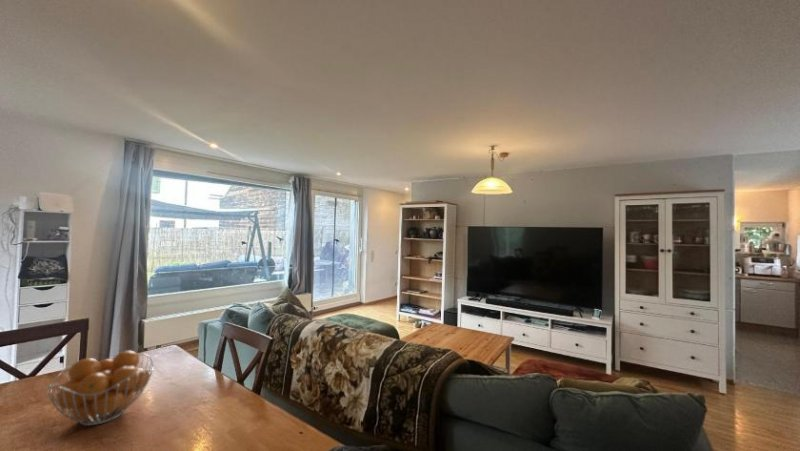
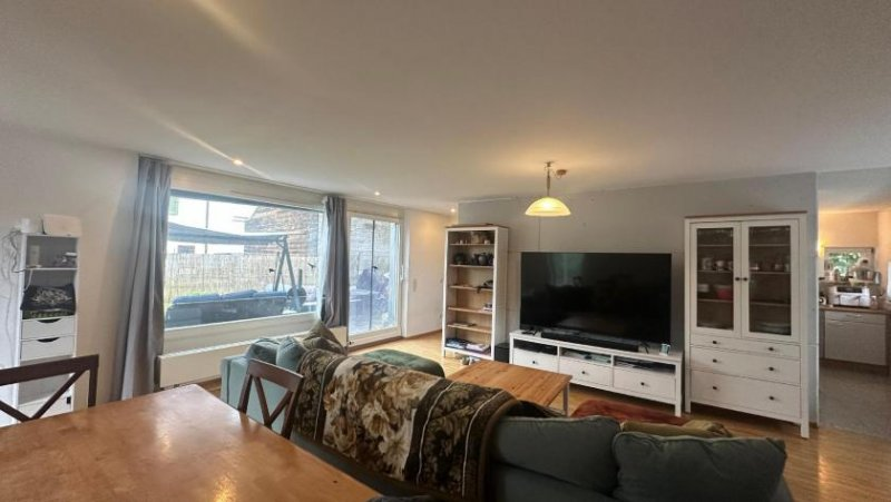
- fruit basket (103, 385)
